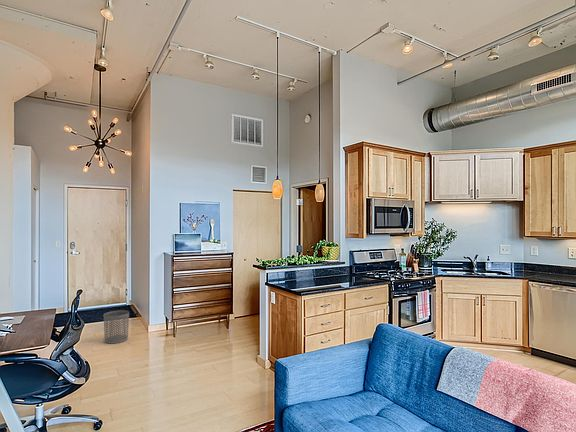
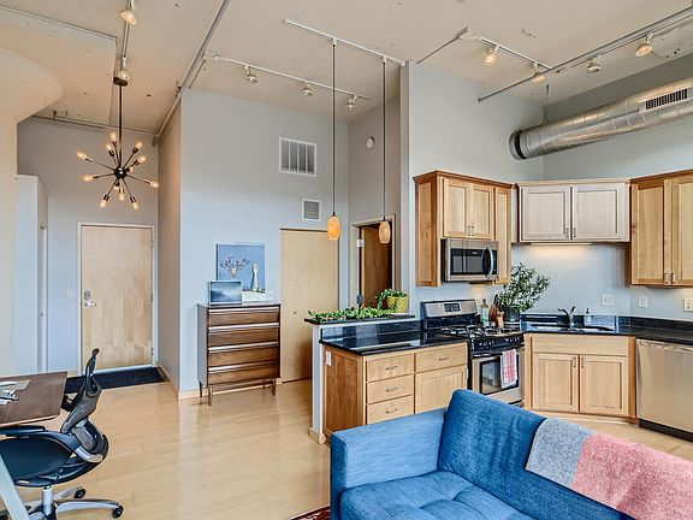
- waste bin (116, 326)
